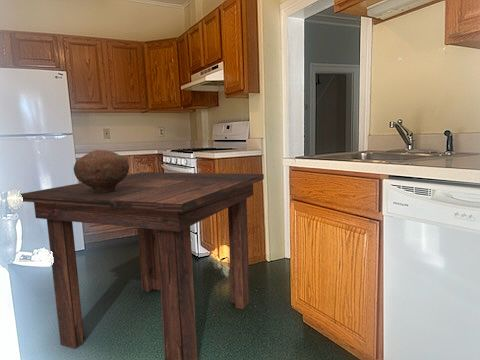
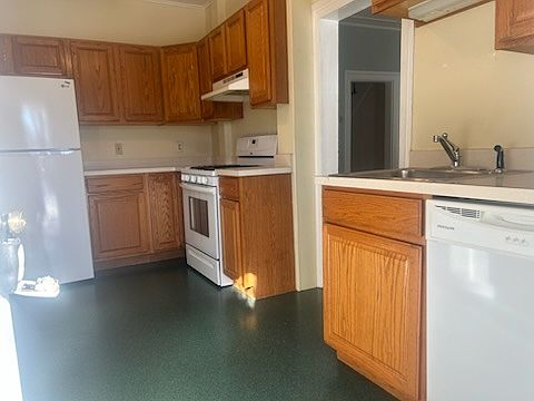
- dining table (159, 253)
- bowl (102, 170)
